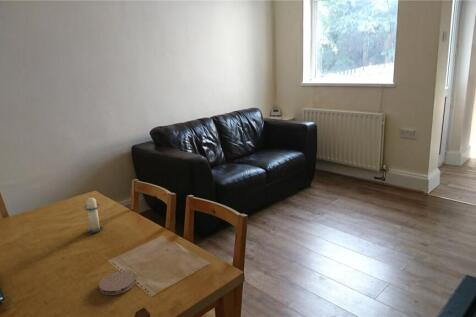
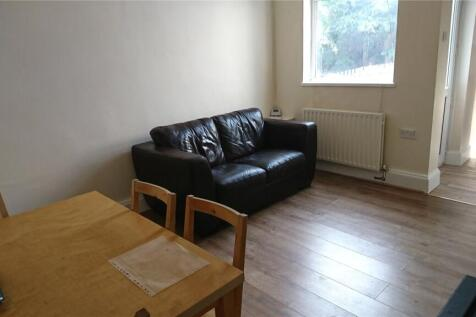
- candle (92, 212)
- coaster (117, 282)
